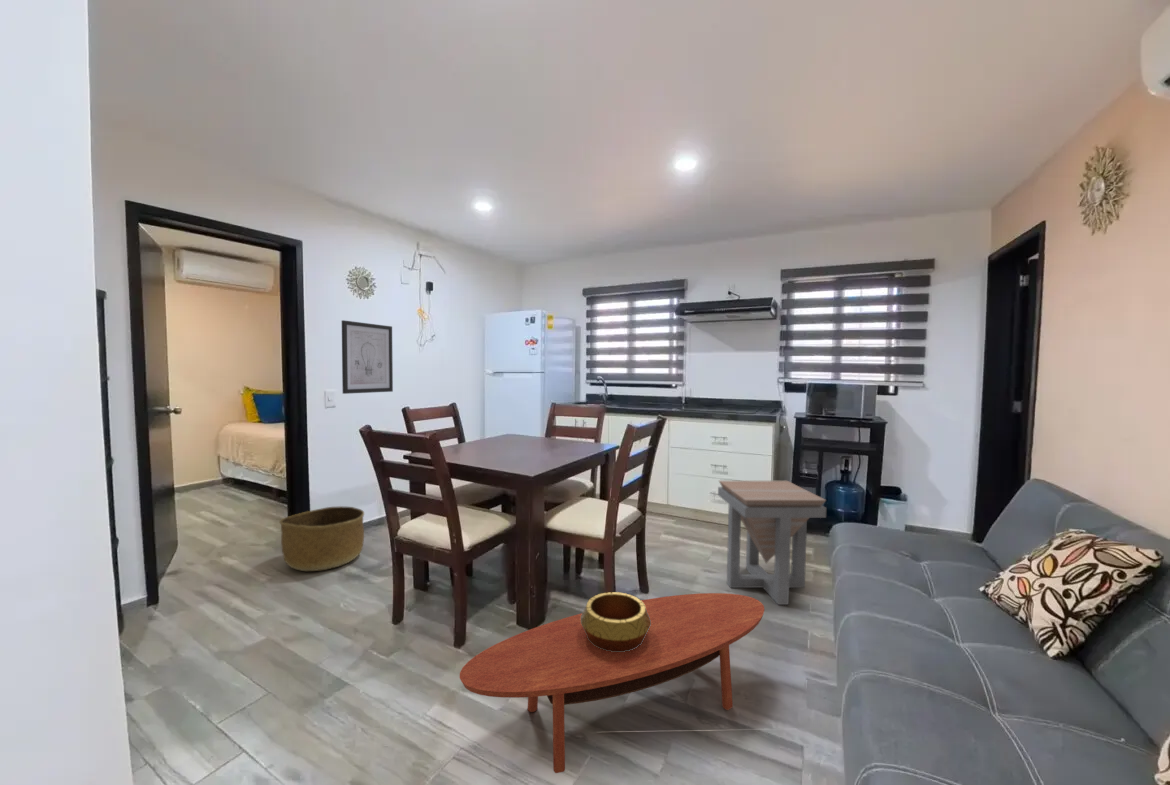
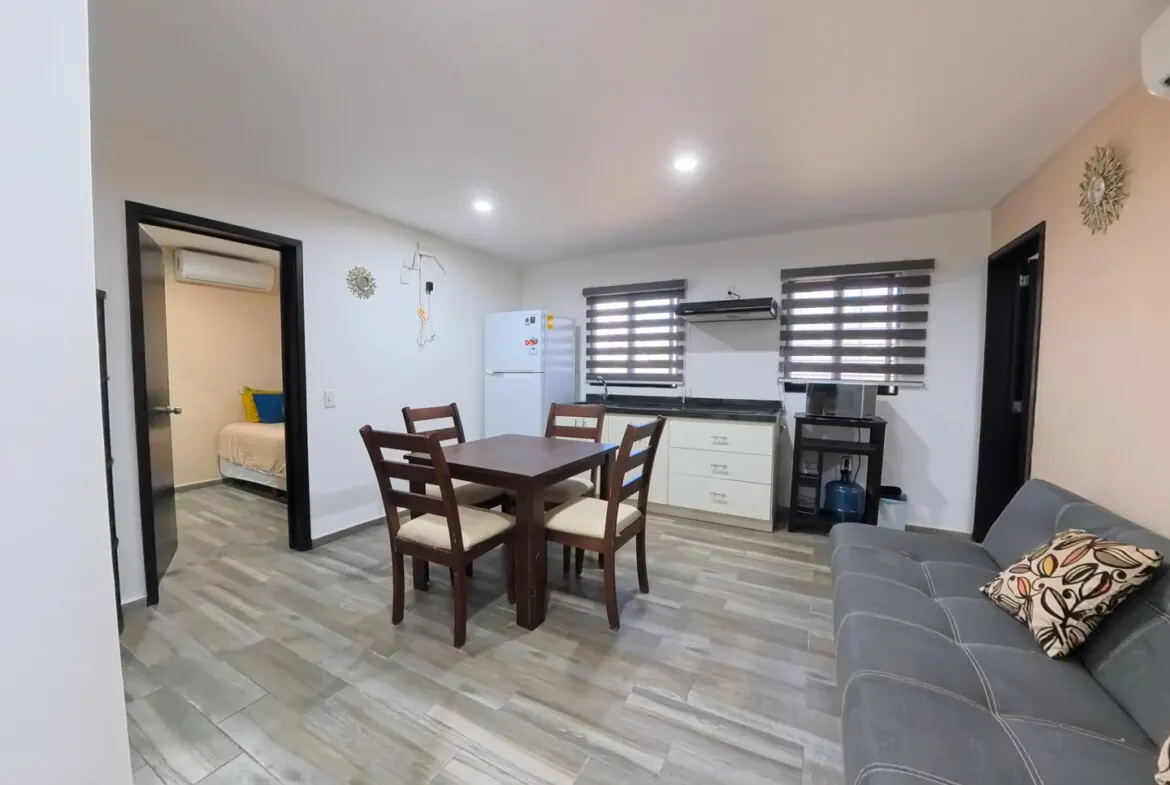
- wall art (368, 358)
- side table (766, 537)
- coffee table (631, 670)
- decorative bowl (615, 619)
- basket (325, 537)
